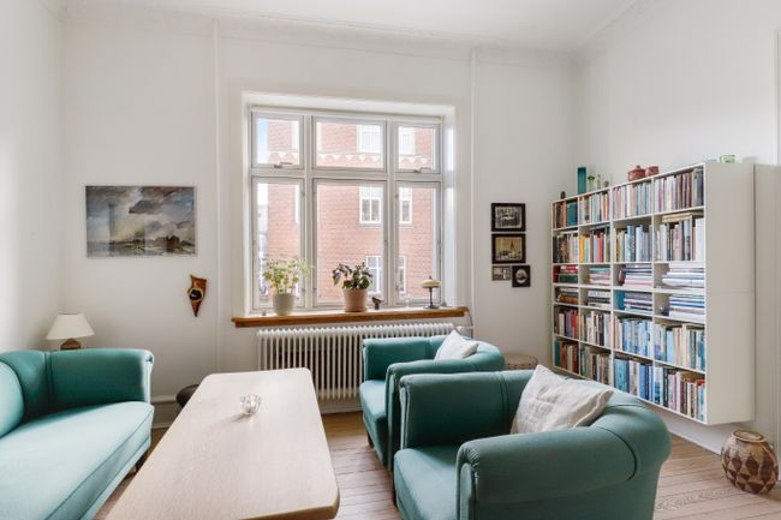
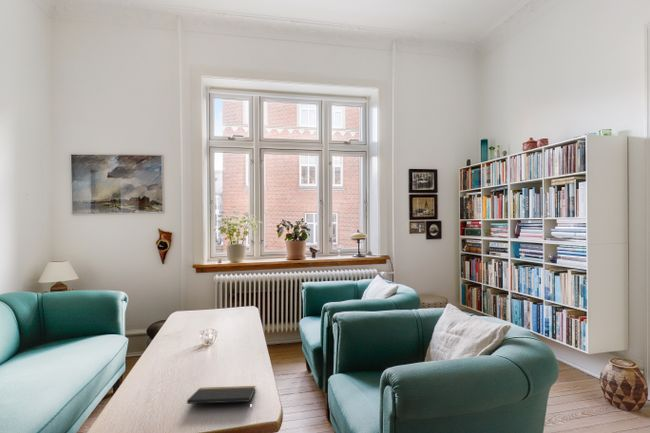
+ notepad (223, 394)
